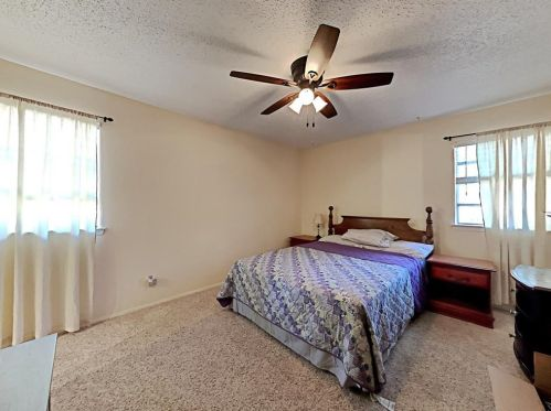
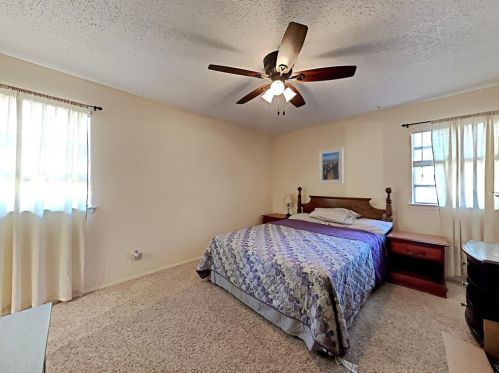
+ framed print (330, 166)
